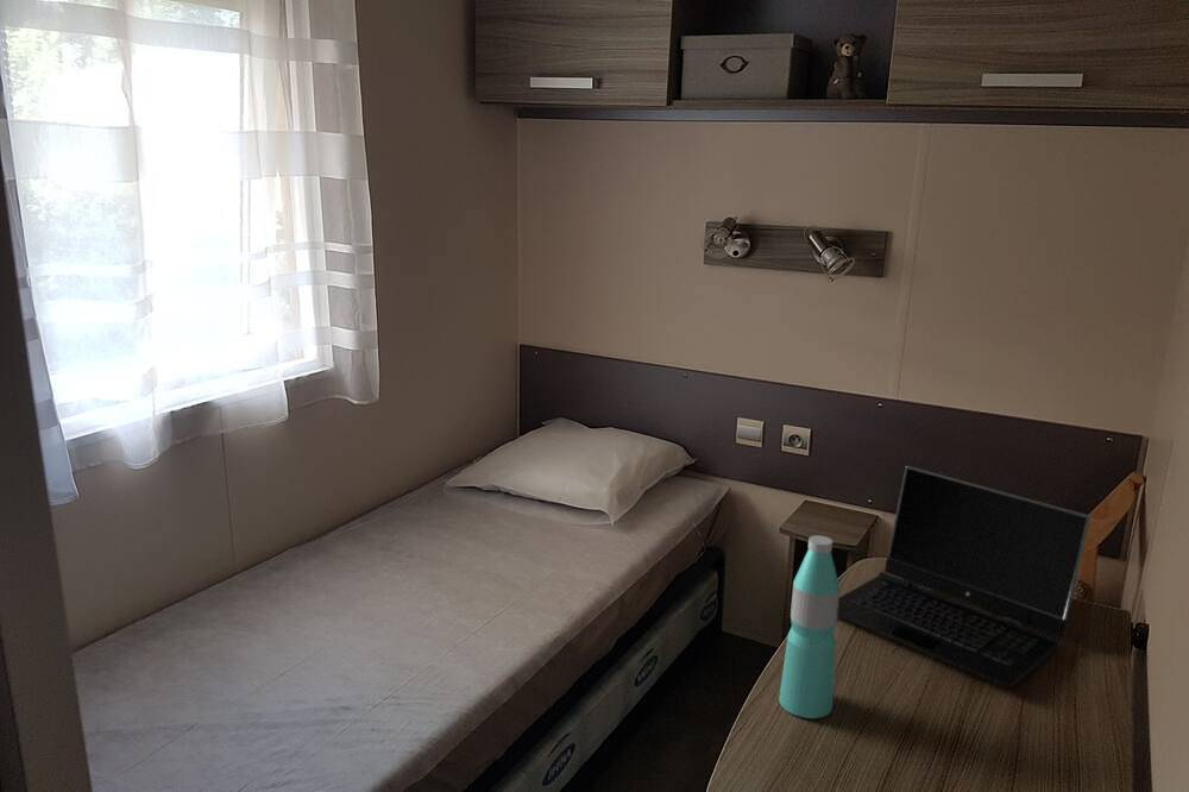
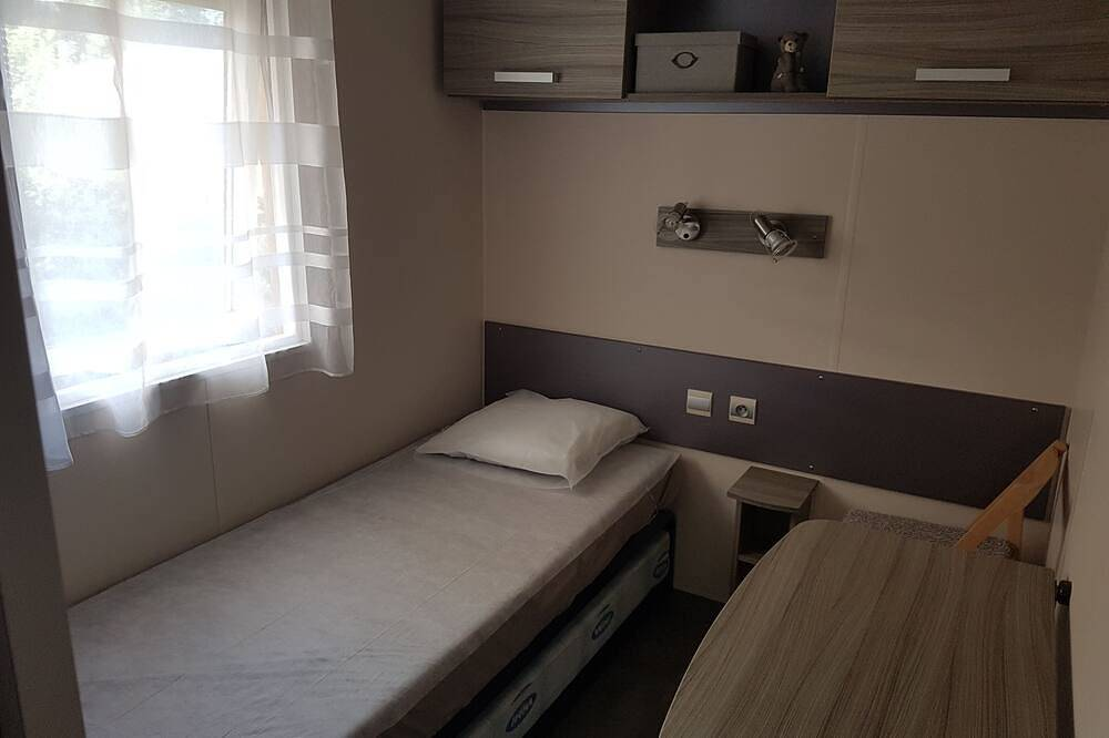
- water bottle (812, 623)
- laptop computer (951, 567)
